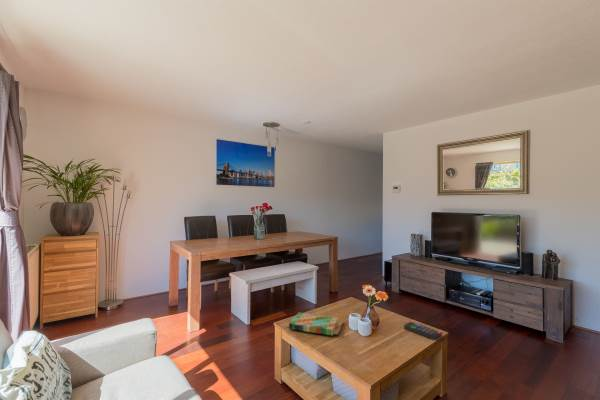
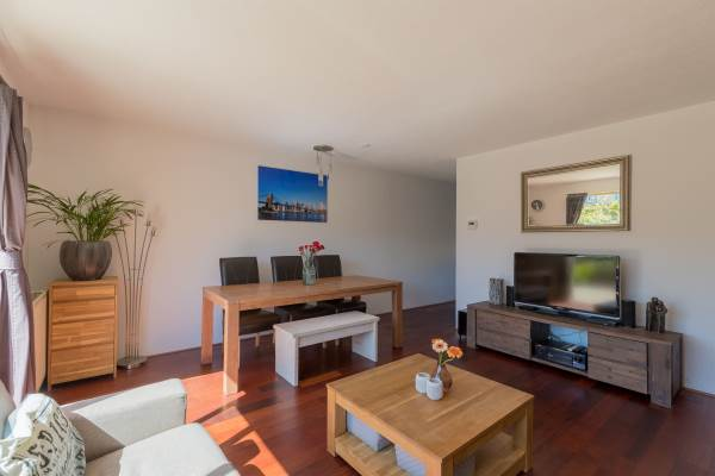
- board game (314, 323)
- remote control (422, 330)
